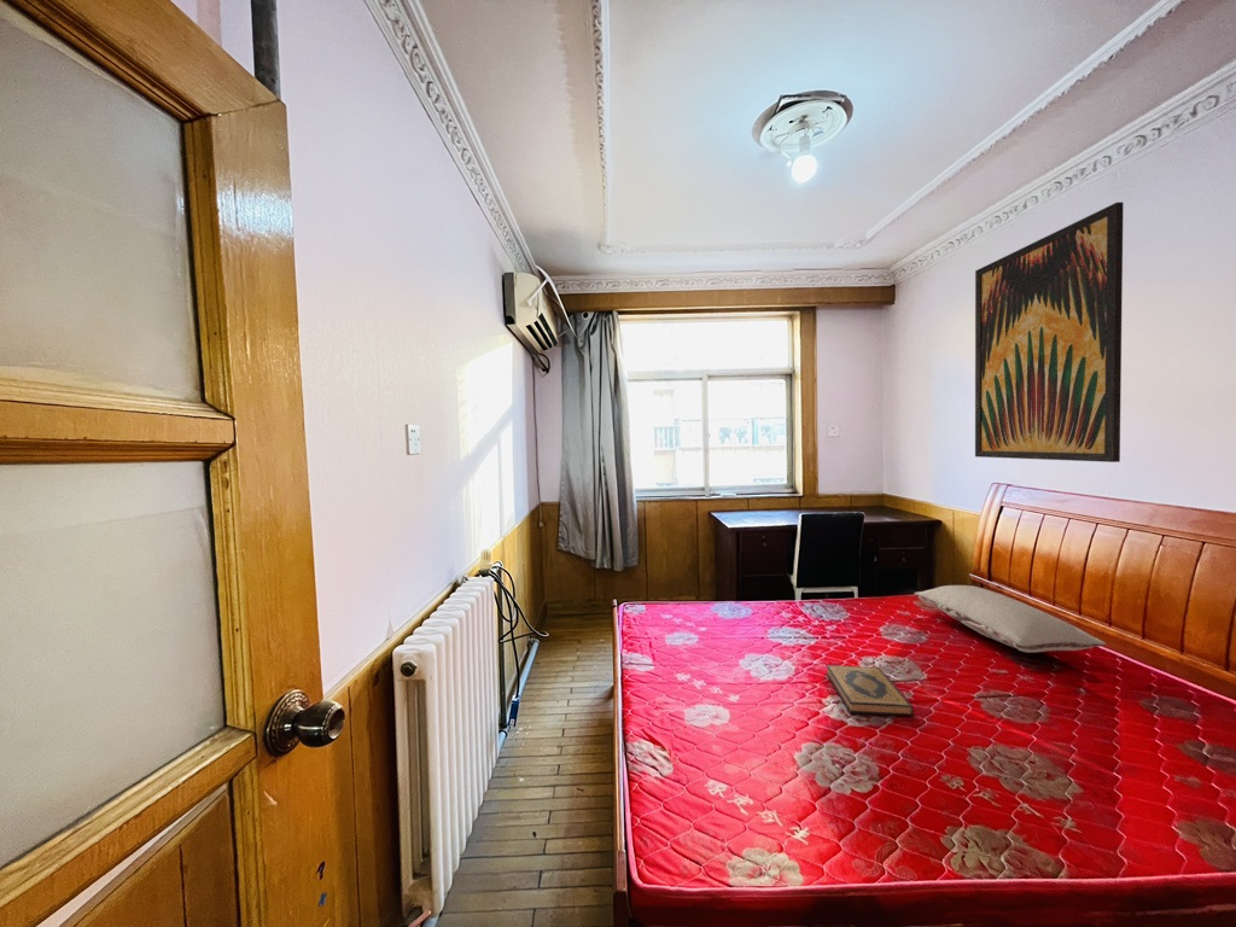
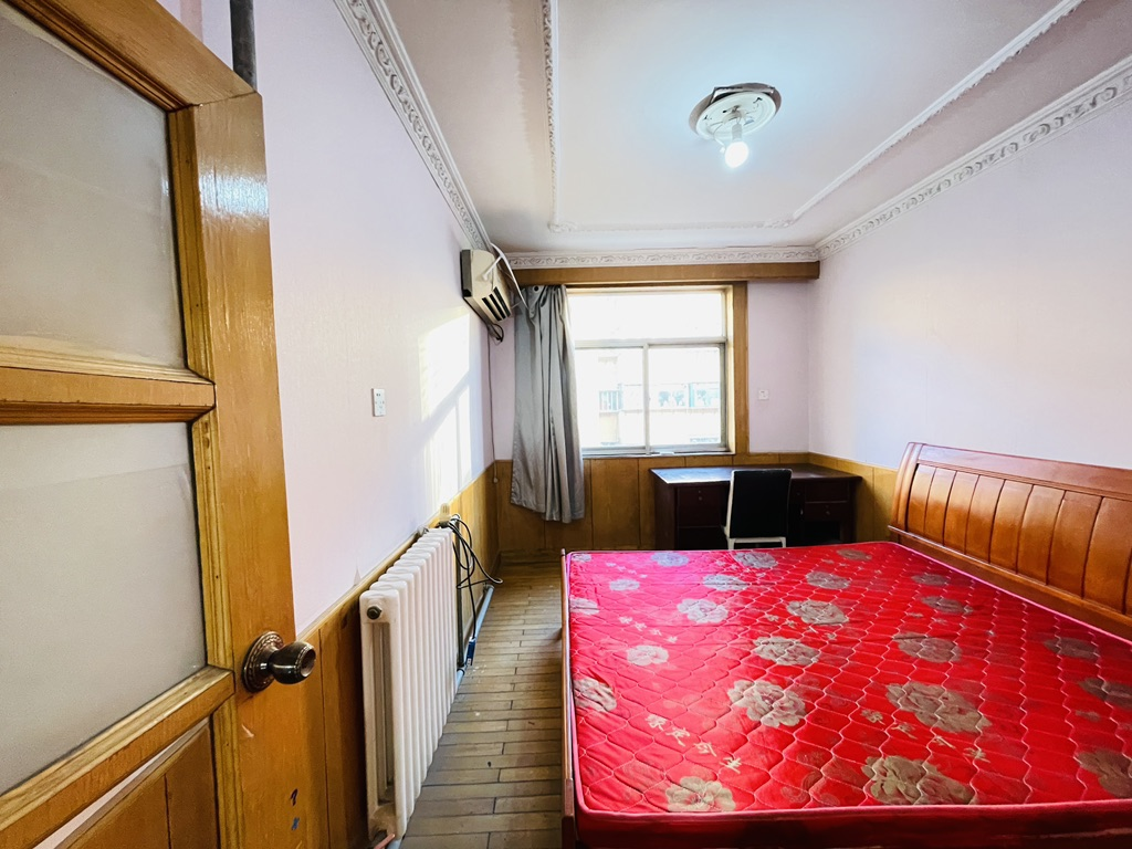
- hardback book (865, 688)
- pillow (996, 616)
- wall art (1036, 351)
